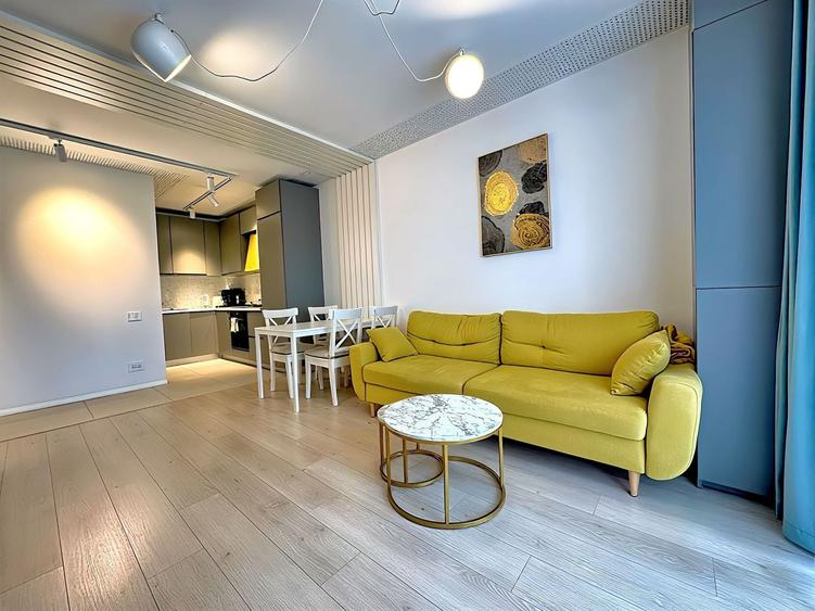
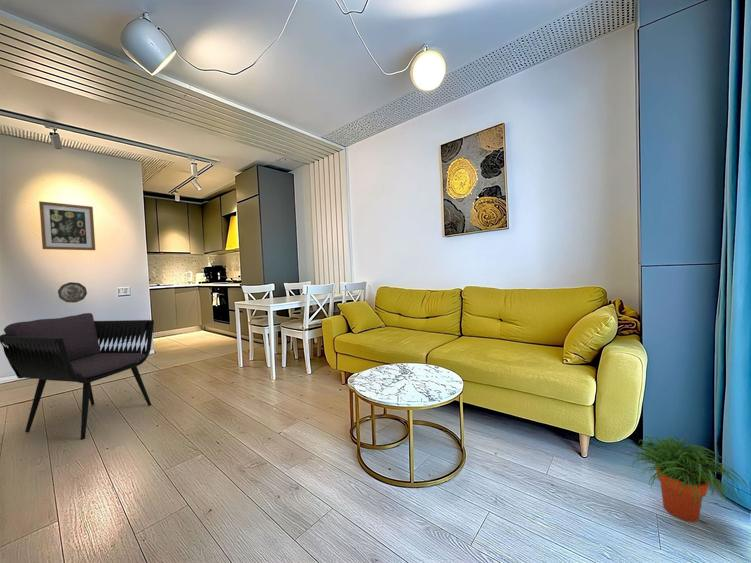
+ armchair (81, 368)
+ decorative plate (72, 292)
+ wall art (68, 227)
+ potted plant (679, 476)
